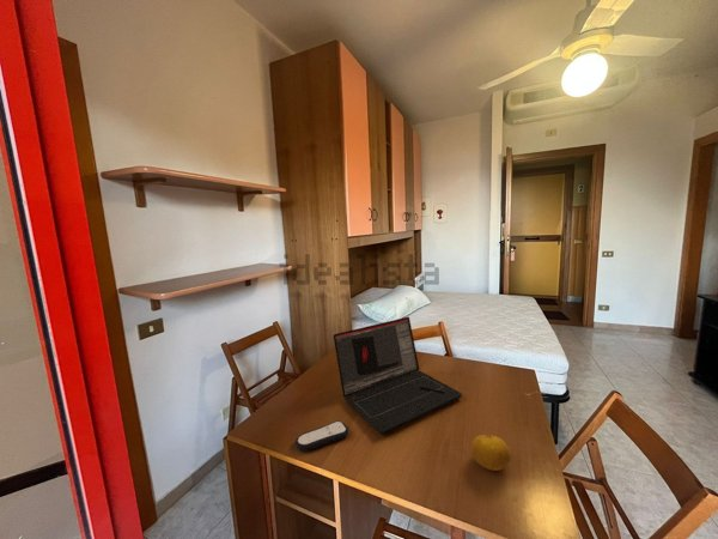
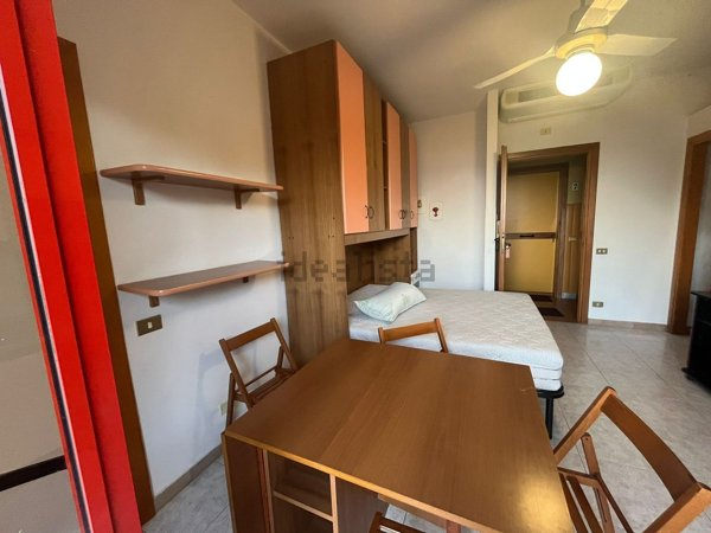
- fruit (489, 450)
- laptop (396, 365)
- remote control (322, 435)
